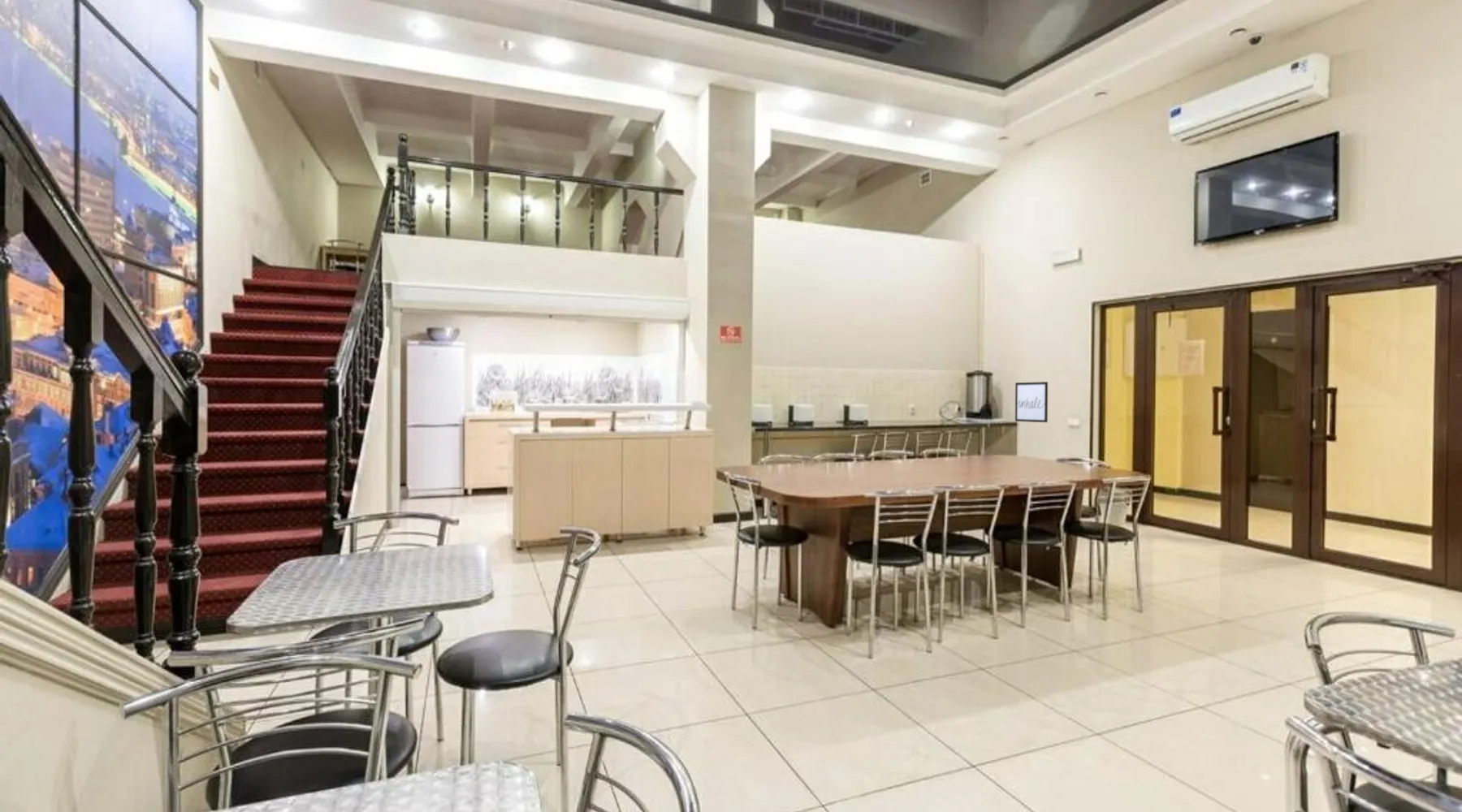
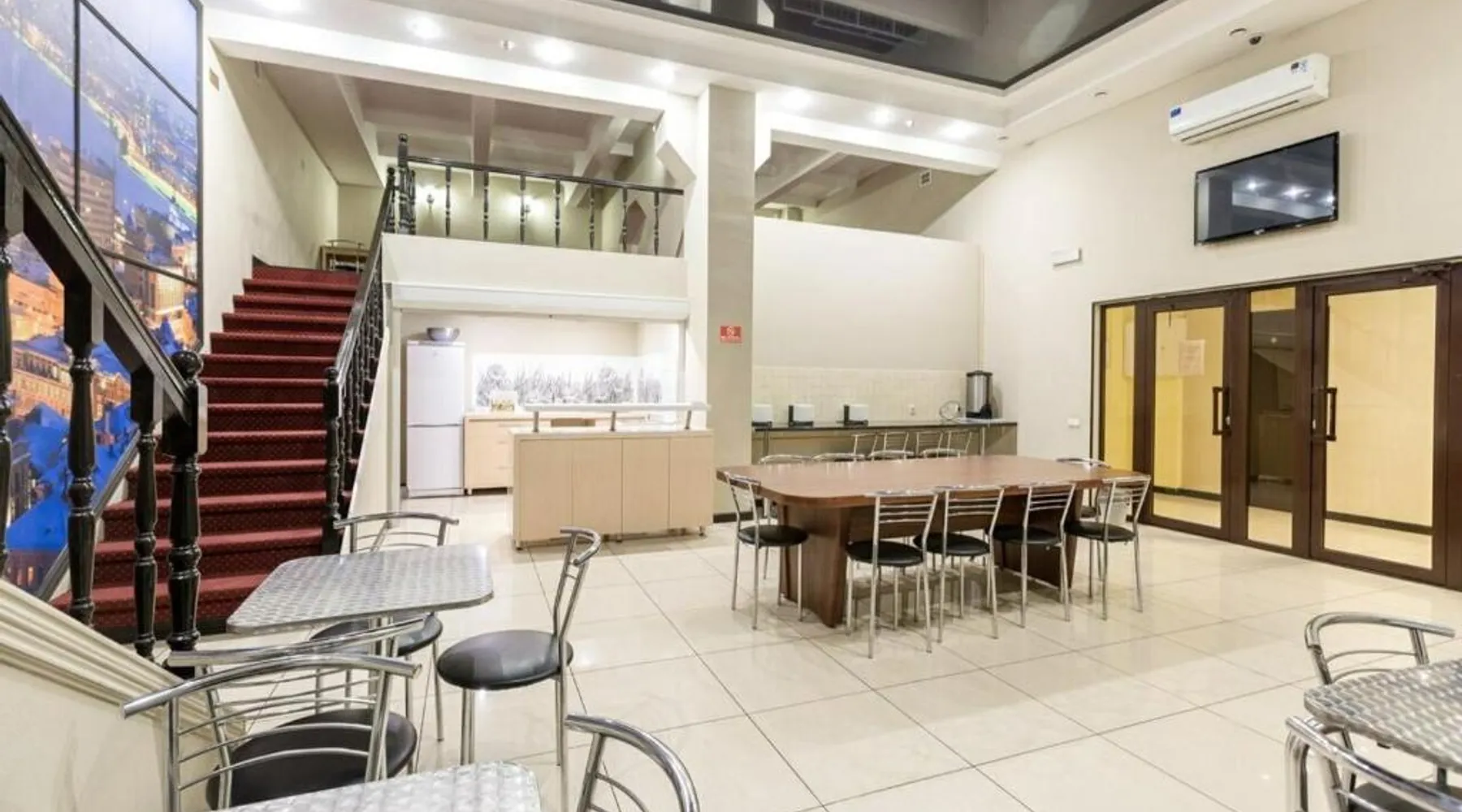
- wall art (1031, 402)
